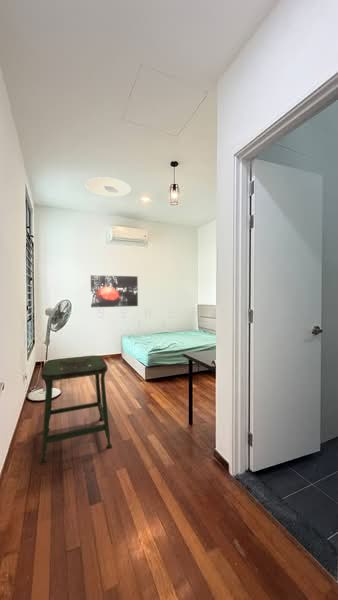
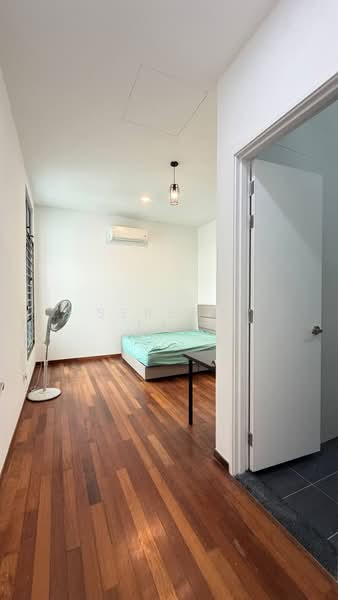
- wall art (115, 291)
- ceiling light (108, 185)
- stool (77, 405)
